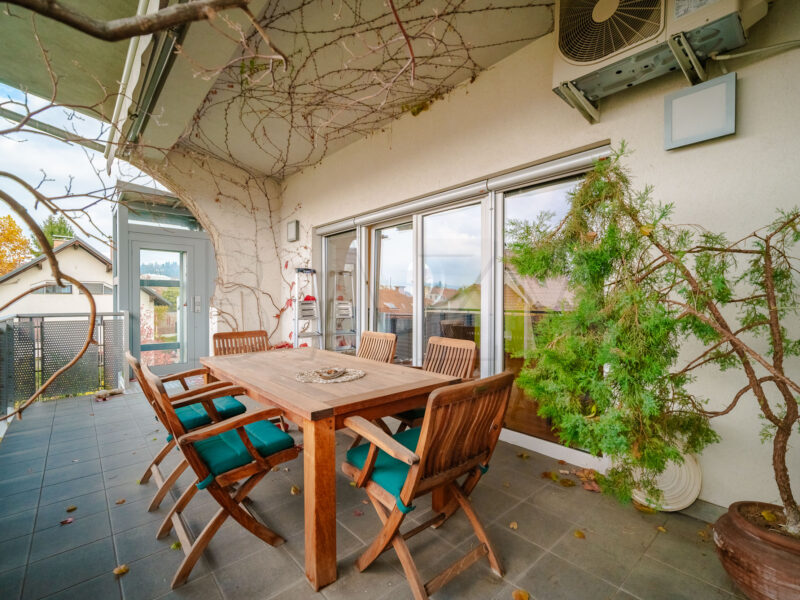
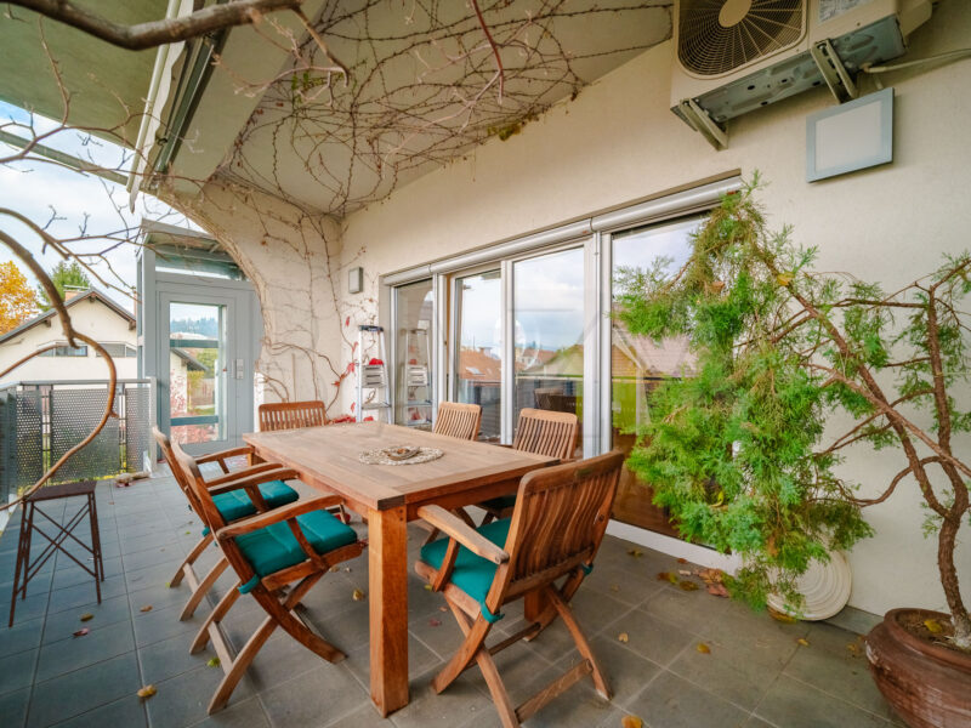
+ side table (59, 546)
